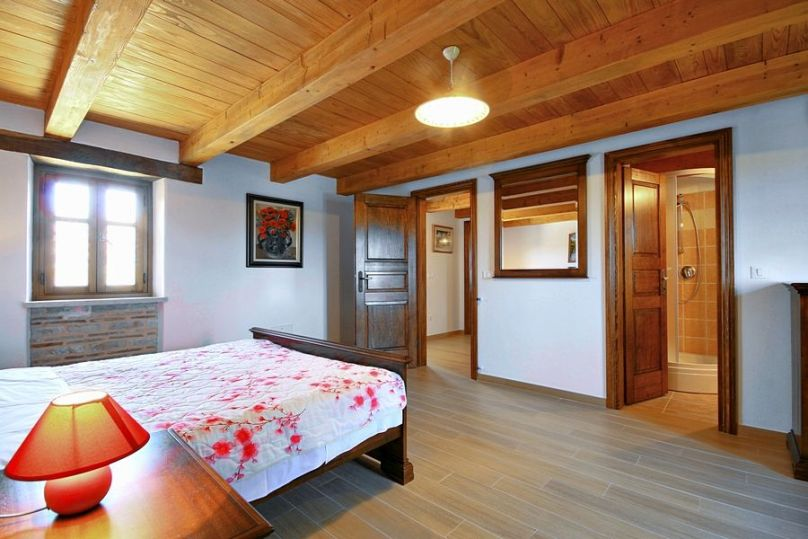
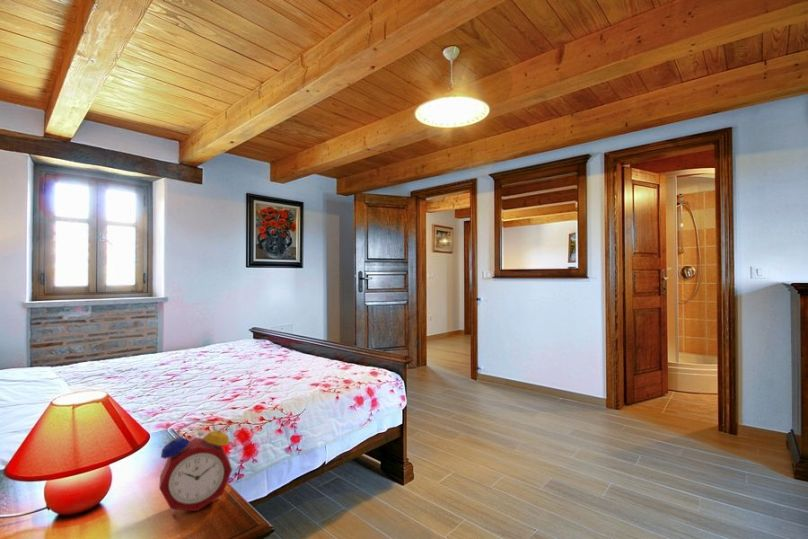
+ alarm clock (196, 460)
